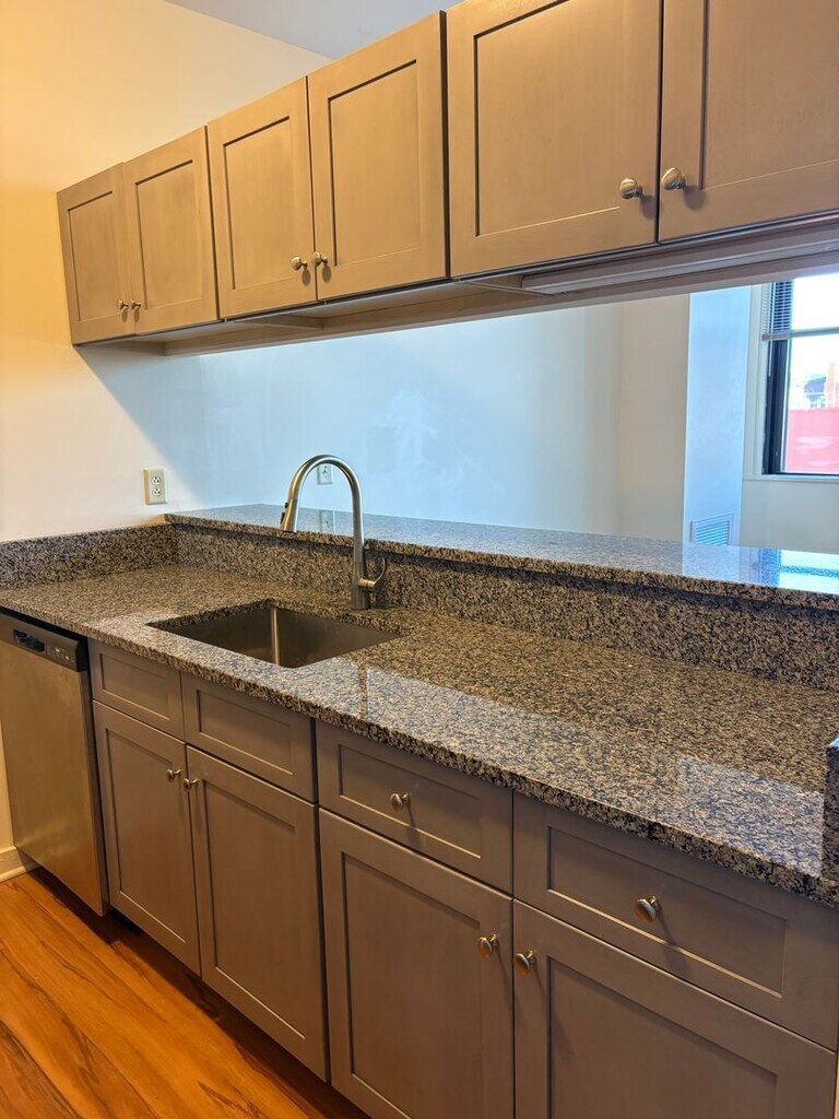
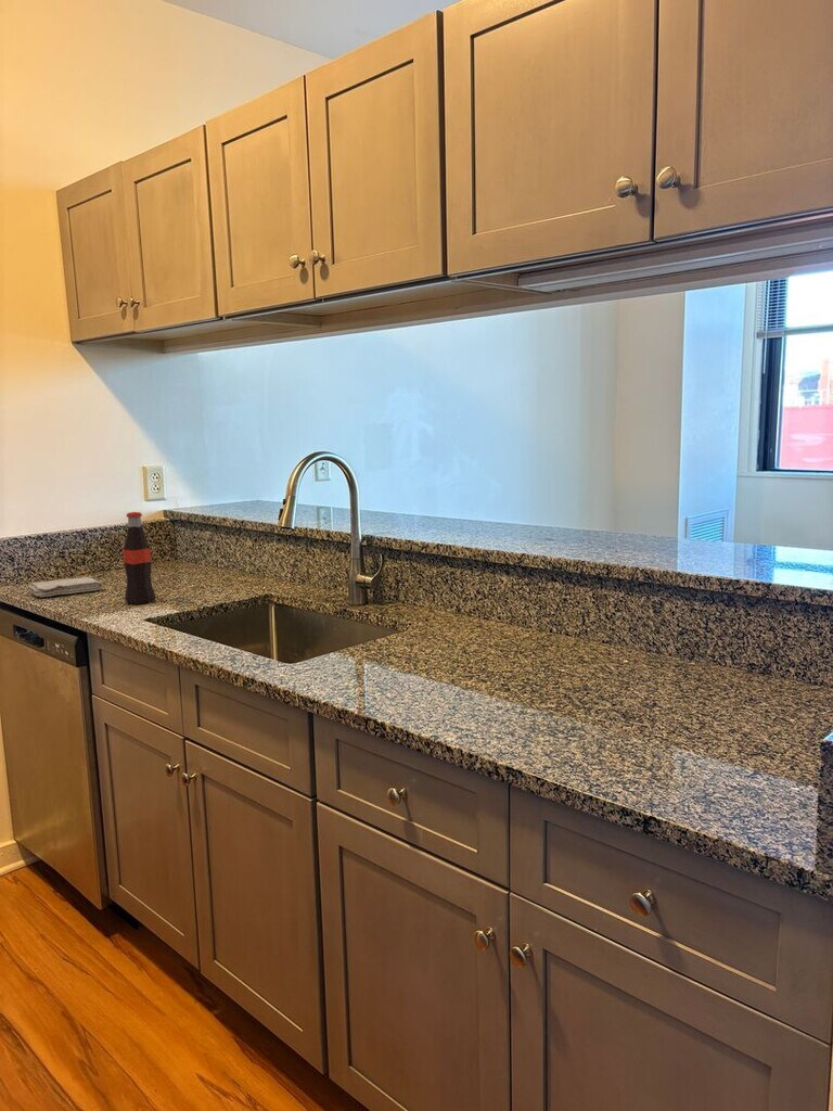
+ bottle (137, 557)
+ washcloth (65, 586)
